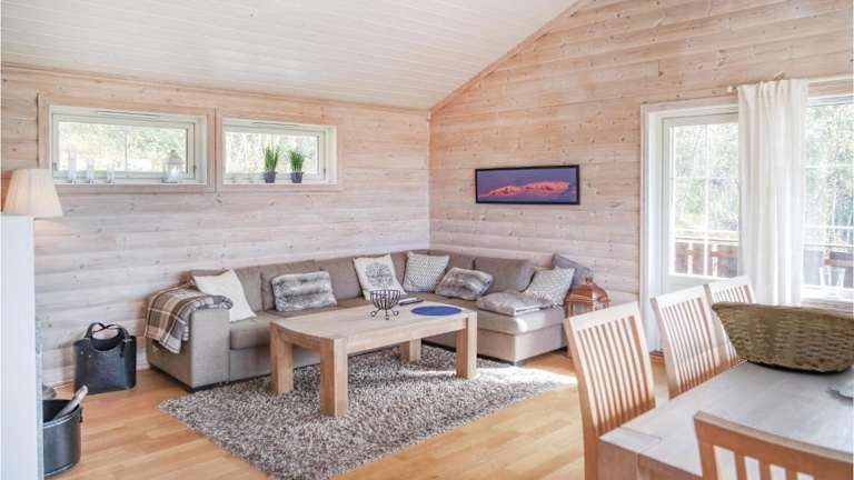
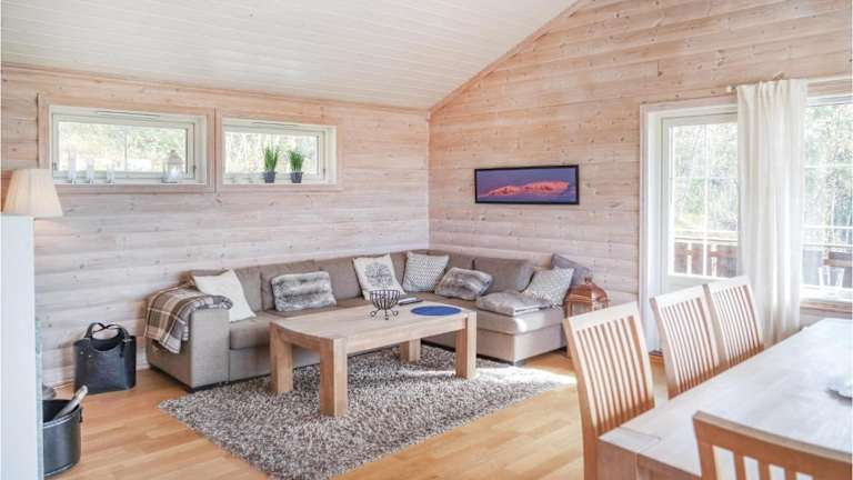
- fruit basket (788, 331)
